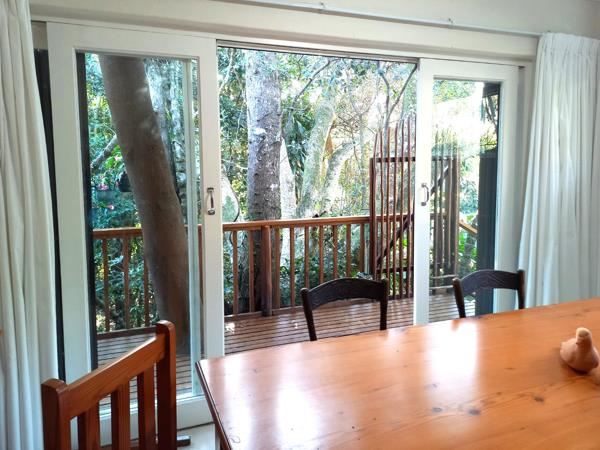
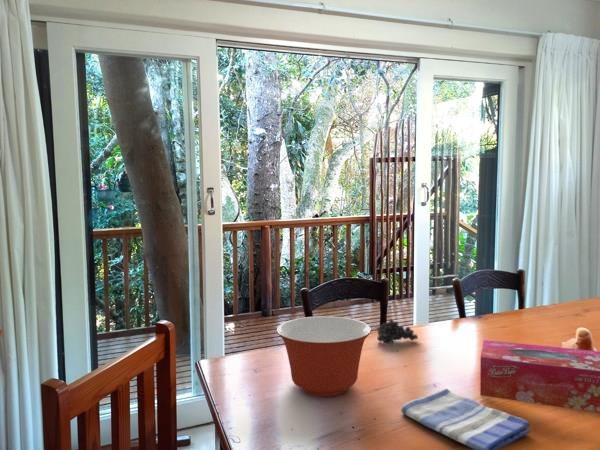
+ tissue box (542, 373)
+ mixing bowl (324, 357)
+ fruit (395, 330)
+ dish towel (462, 417)
